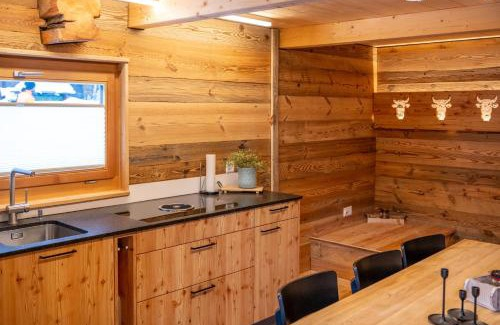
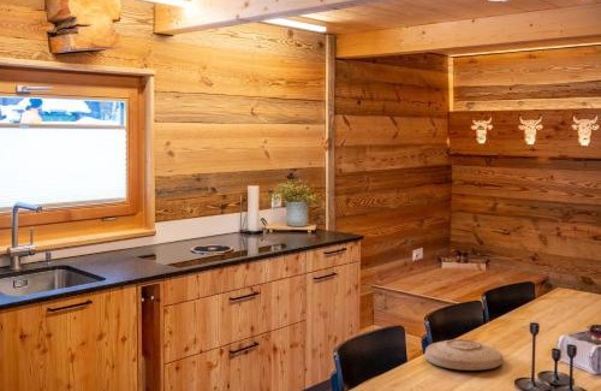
+ plate (463, 351)
